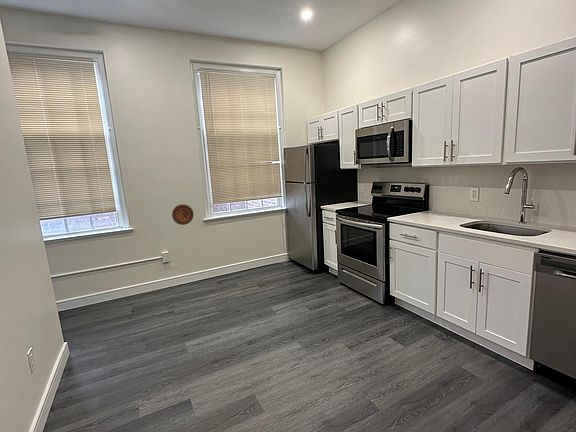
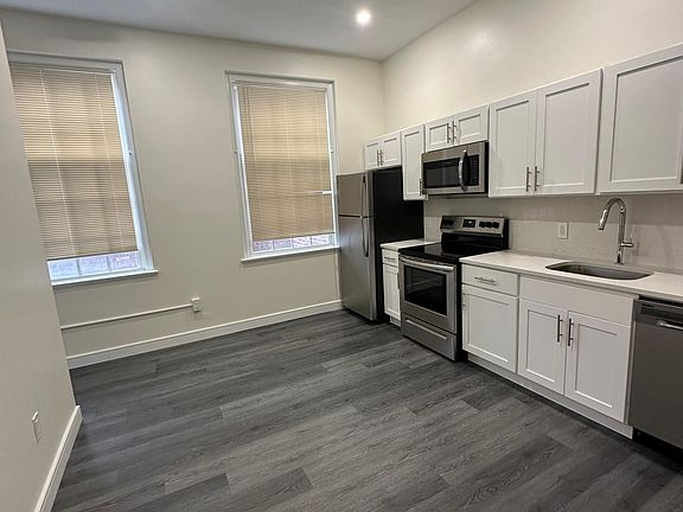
- decorative plate (182, 214)
